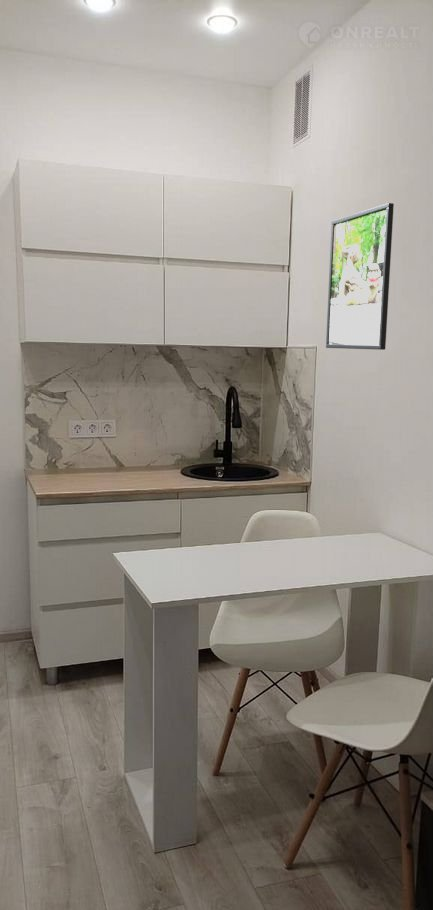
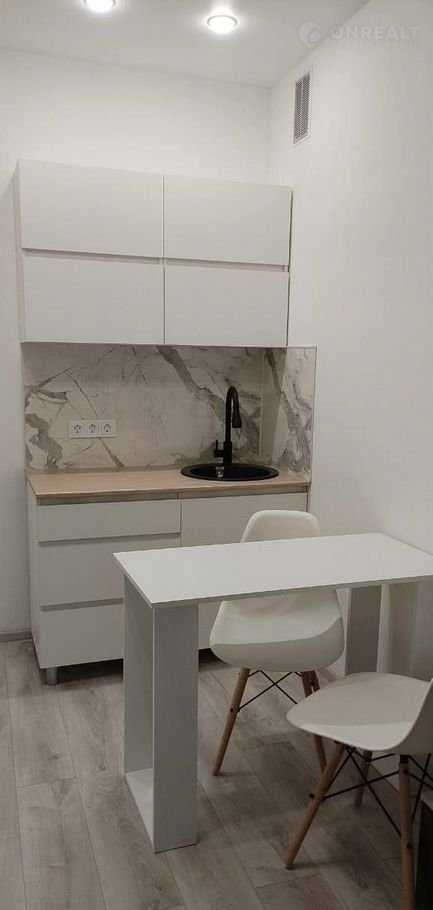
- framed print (356, 281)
